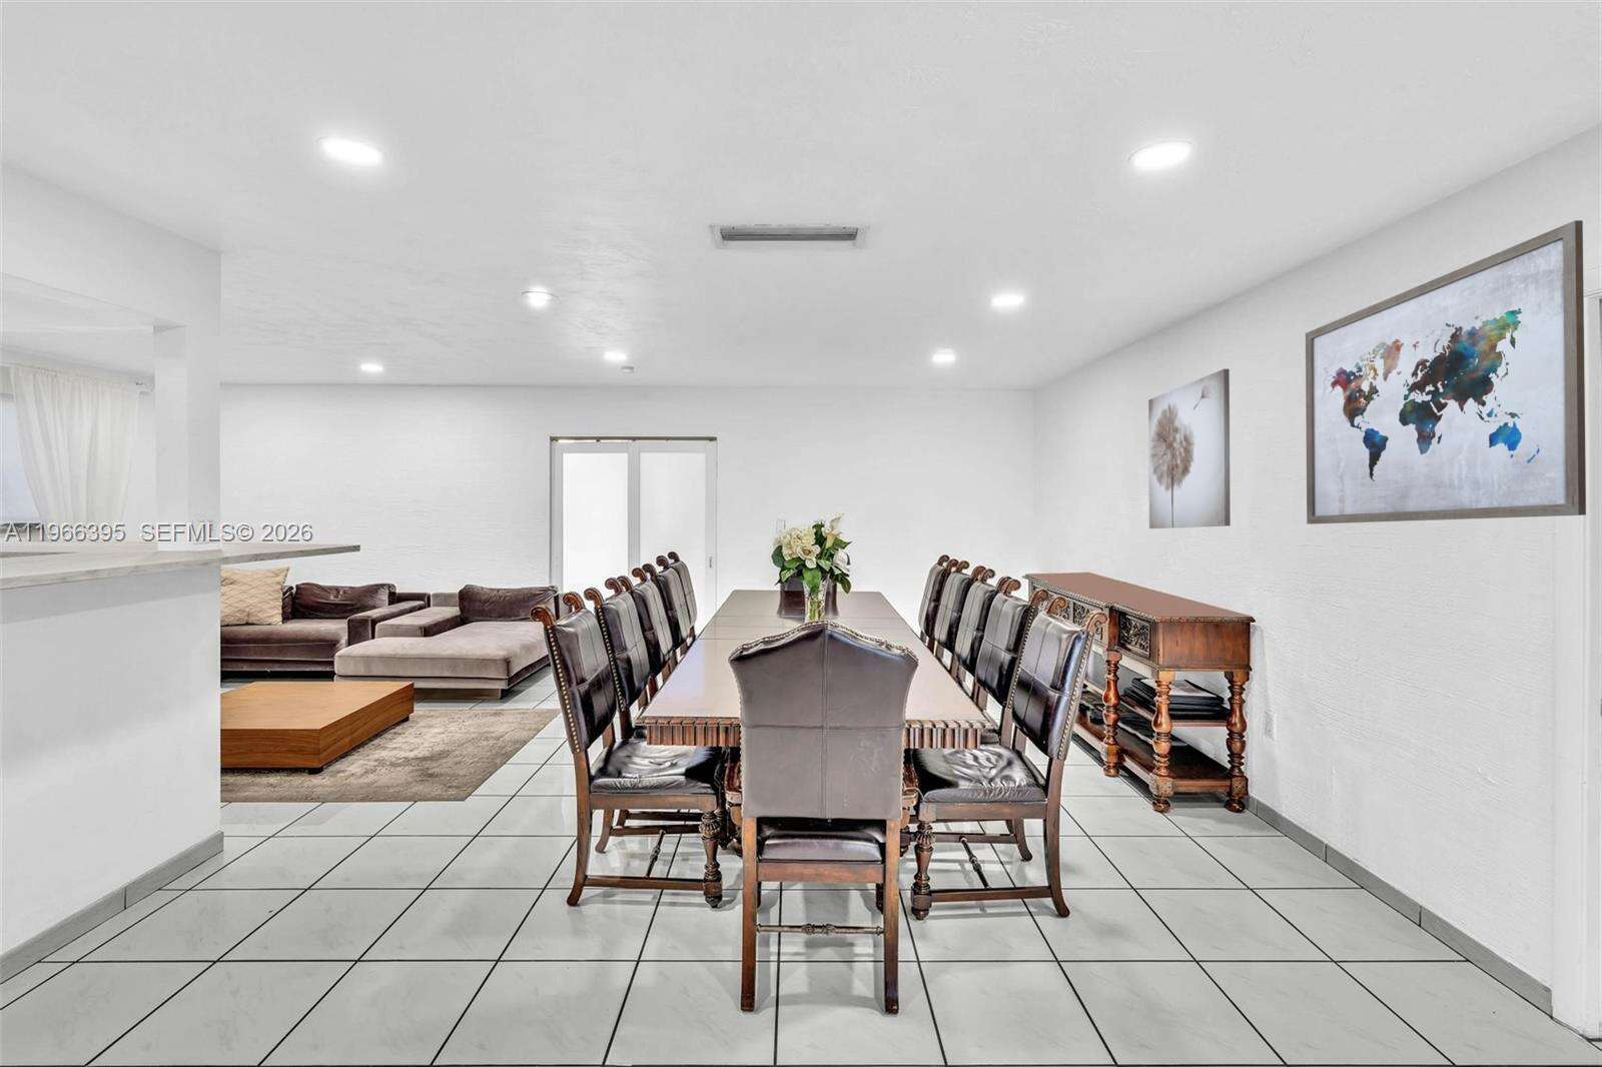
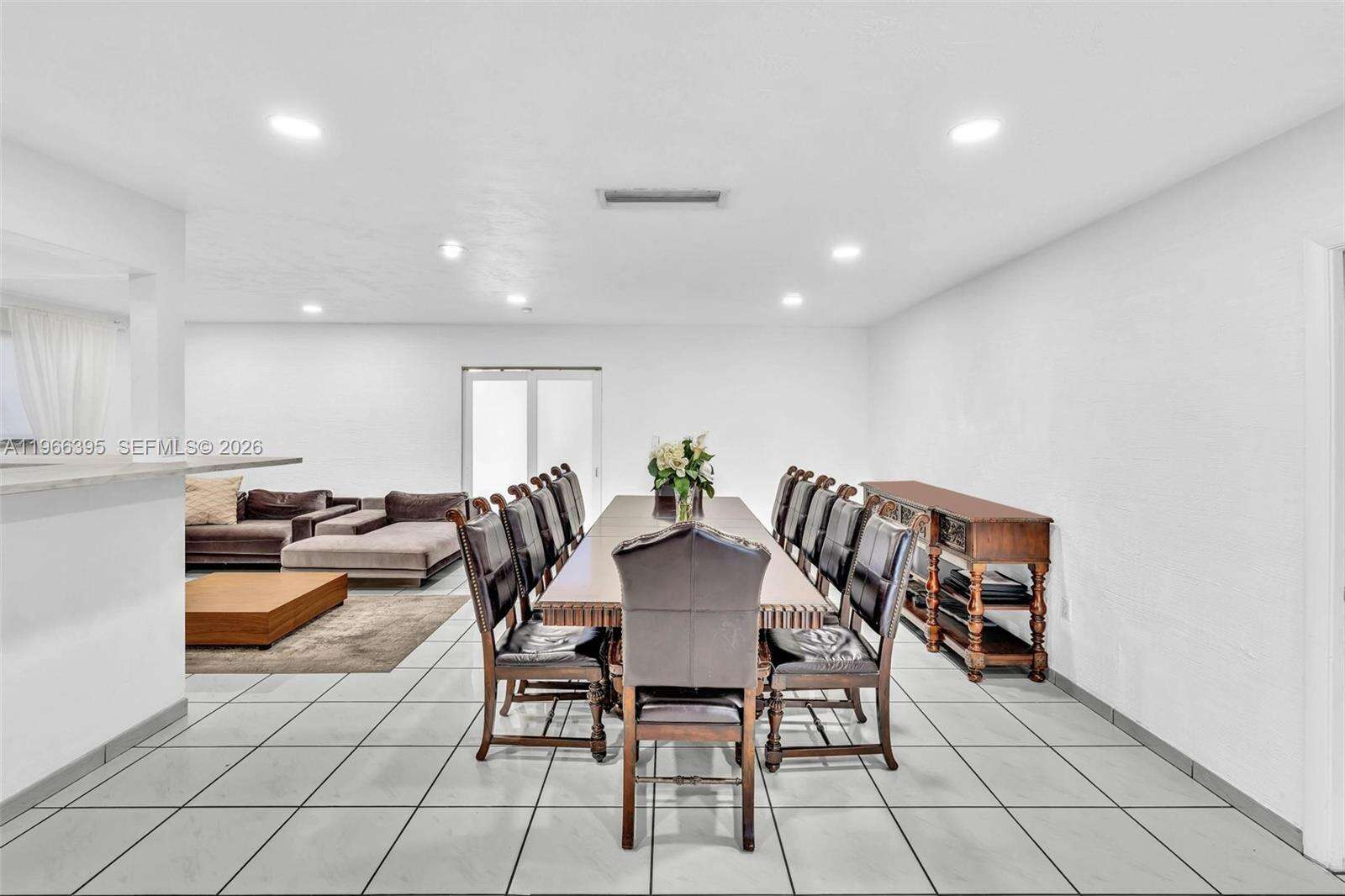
- wall art (1184, 456)
- wall art (1415, 405)
